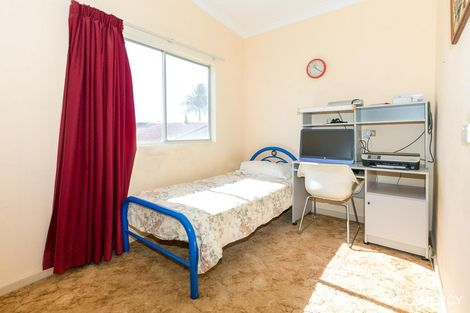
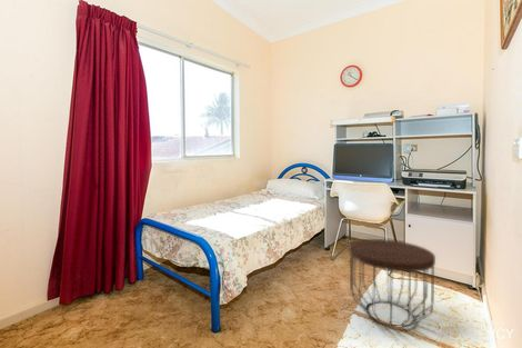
+ side table (388, 281)
